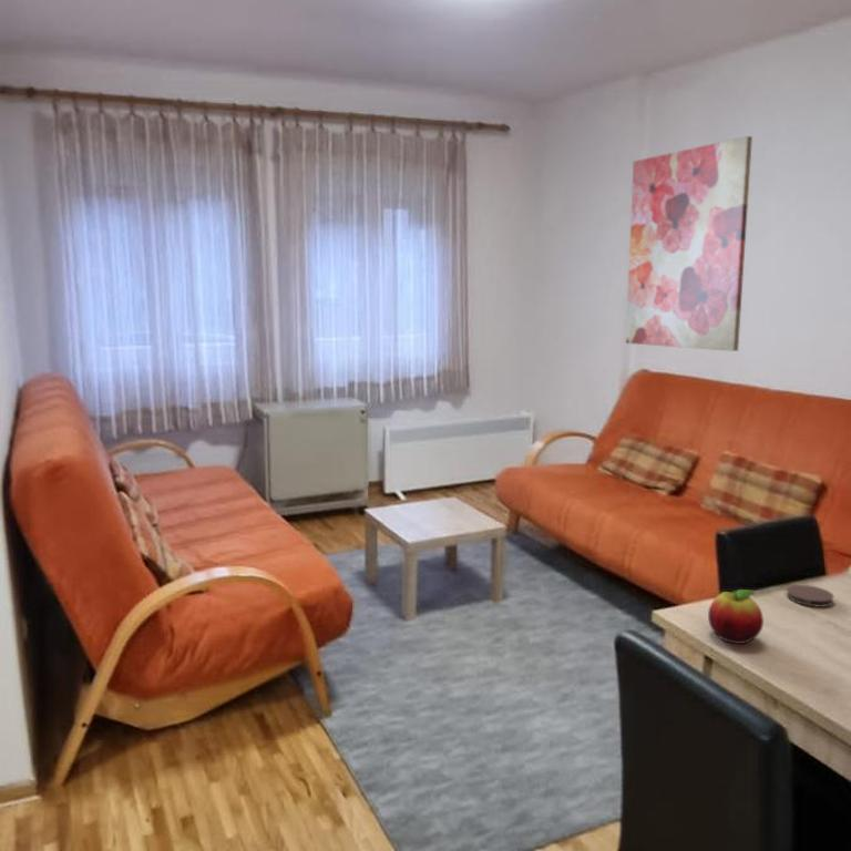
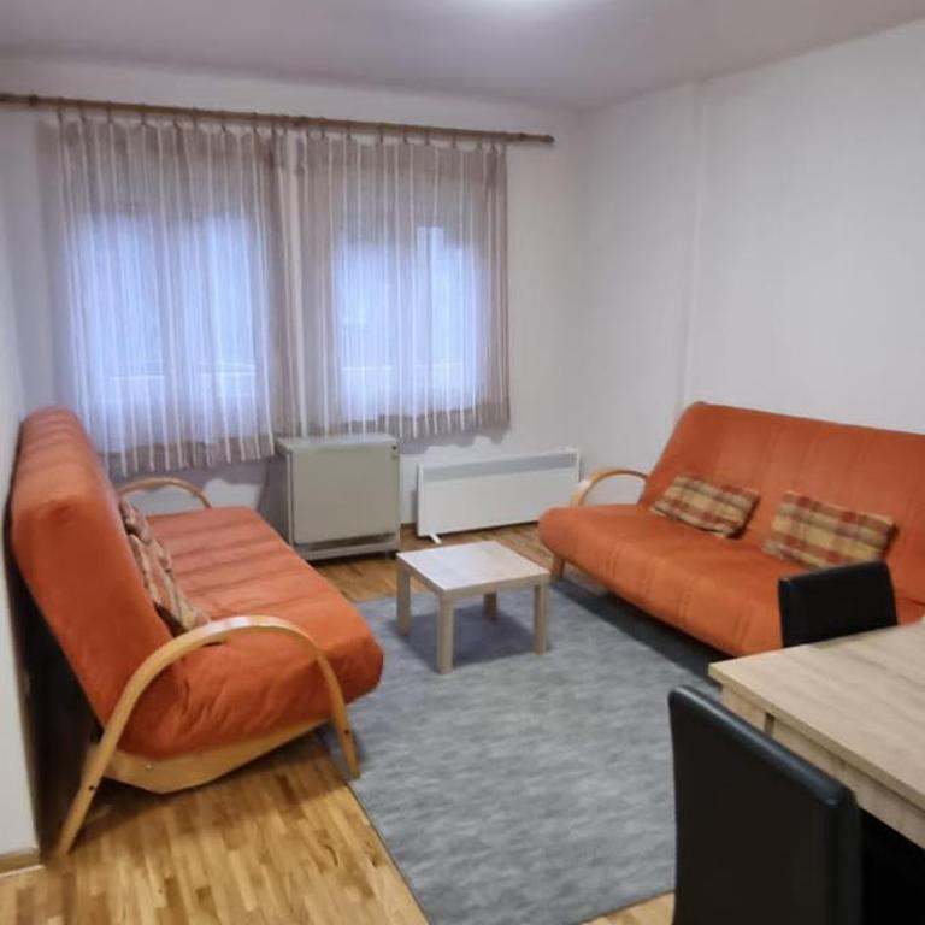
- wall art (683, 250)
- fruit (735, 615)
- coaster (809, 595)
